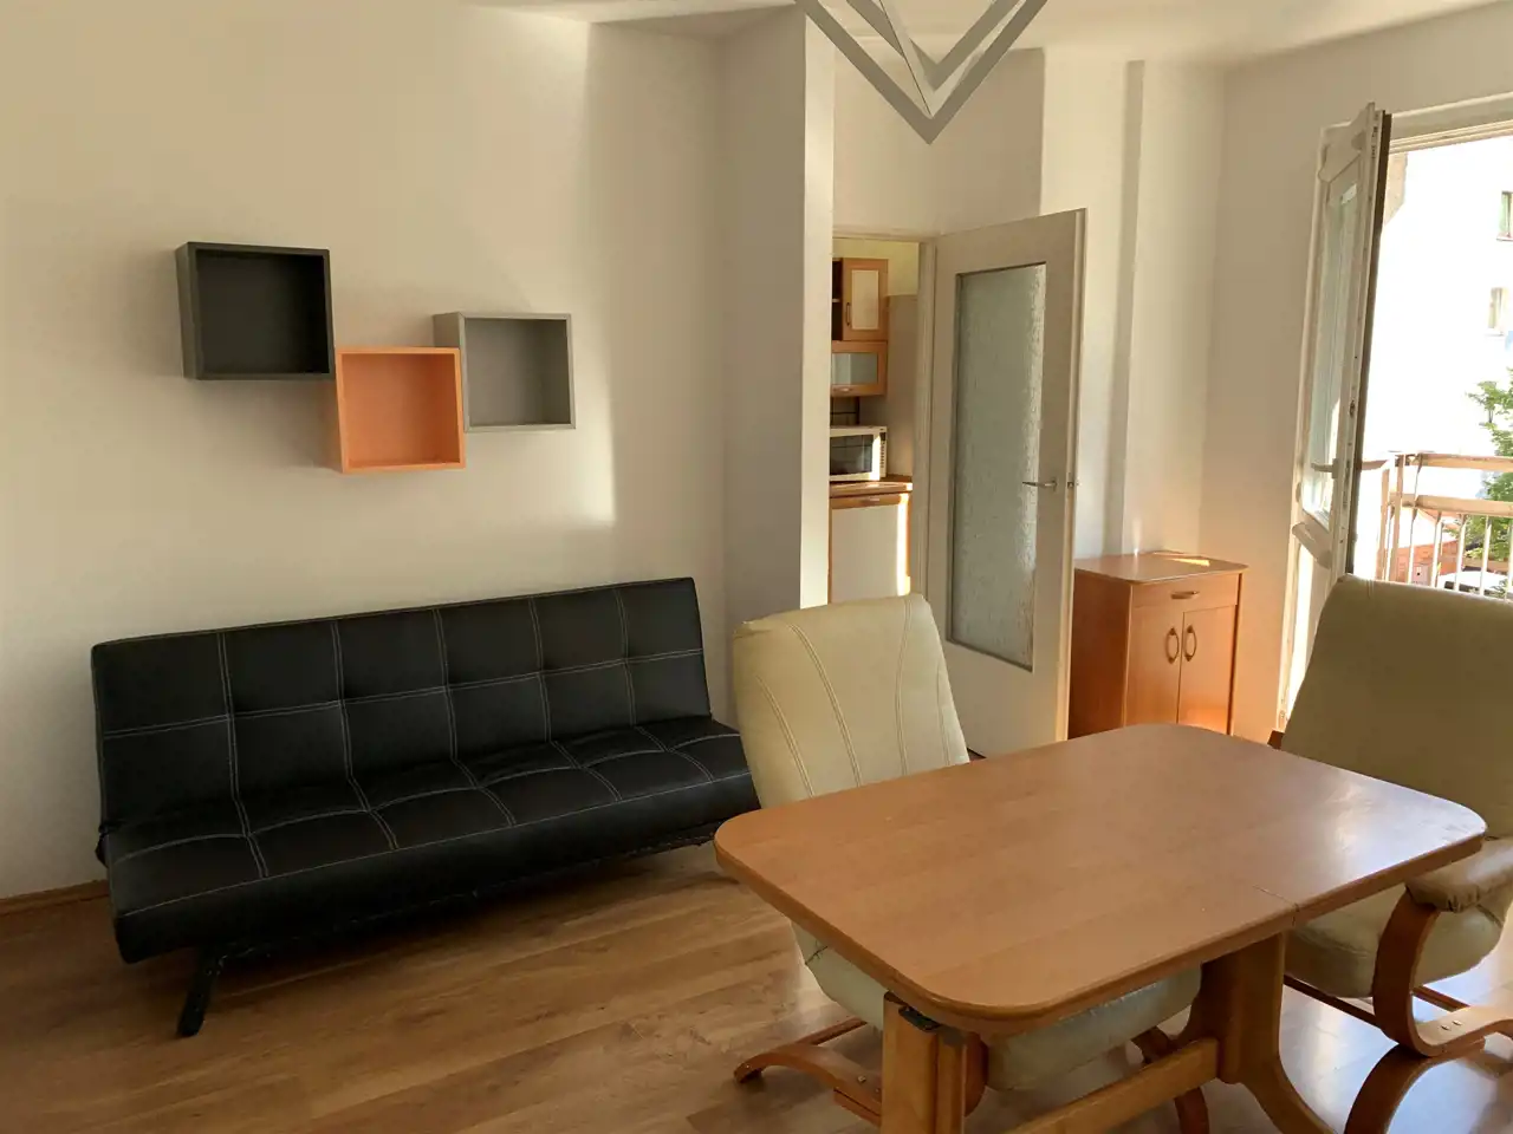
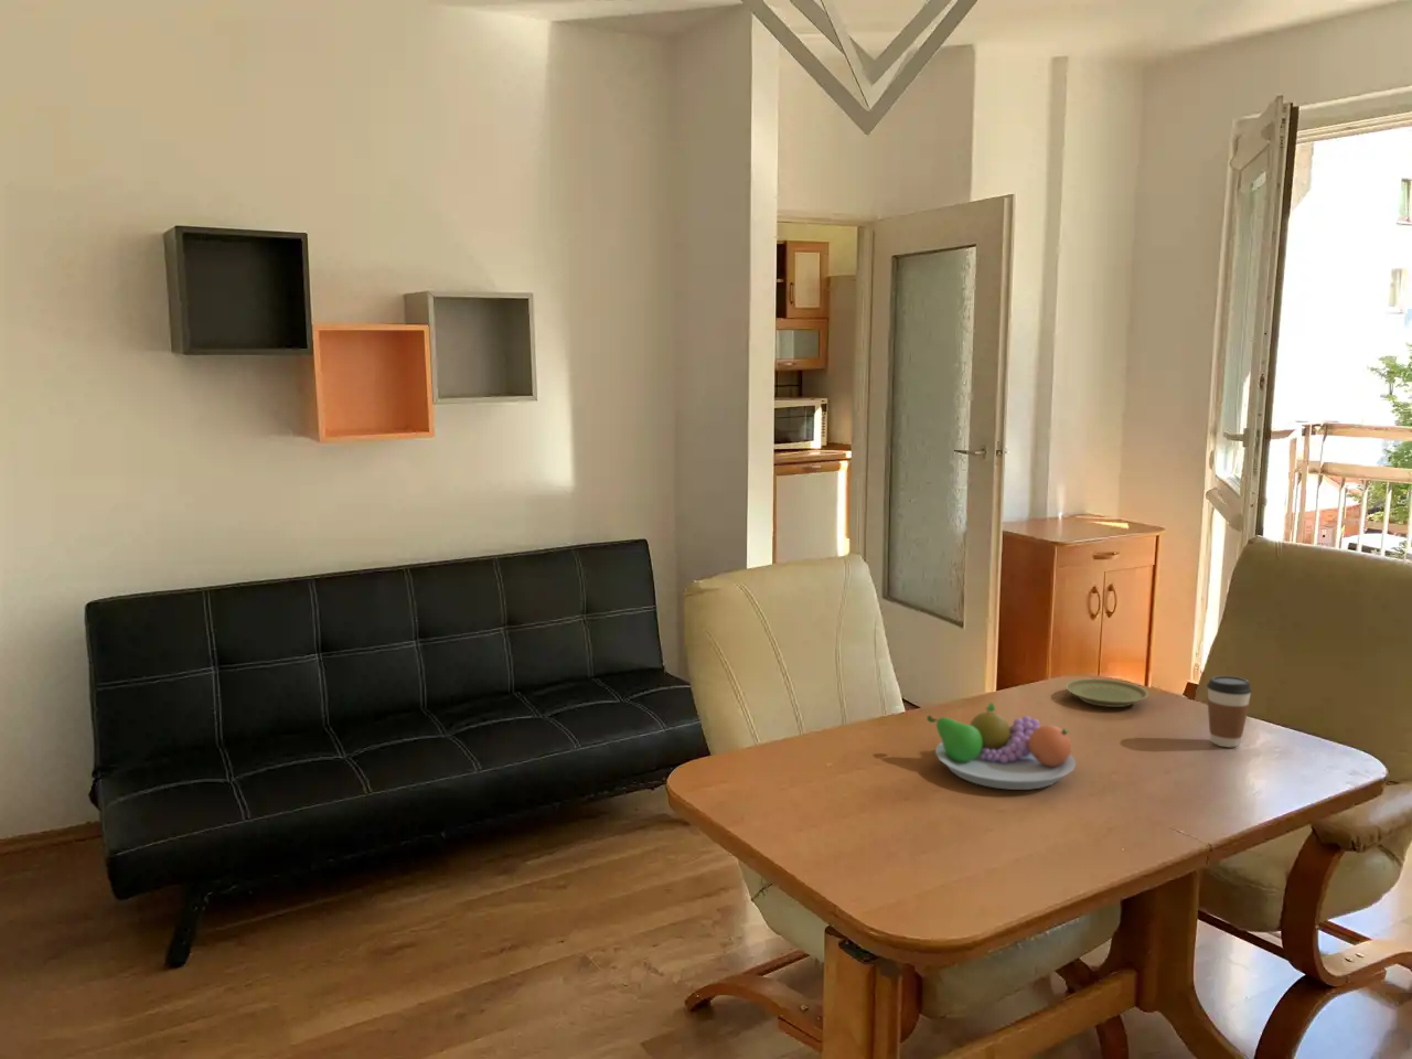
+ plate (1105, 694)
+ fruit bowl (1000, 741)
+ coffee cup (1226, 711)
